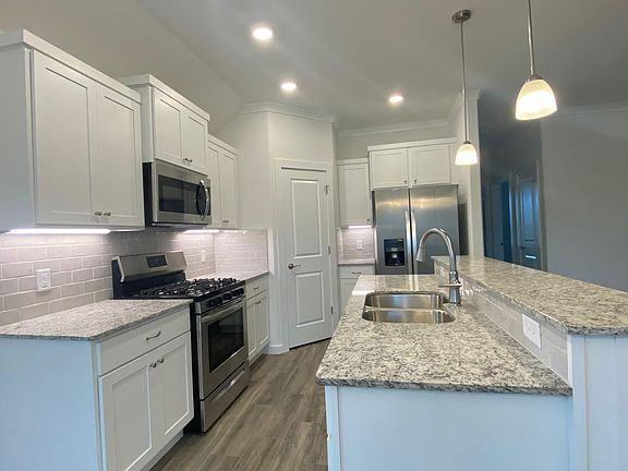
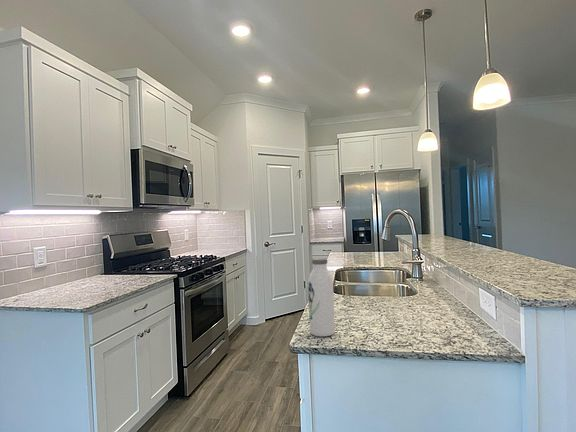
+ water bottle (321, 295)
